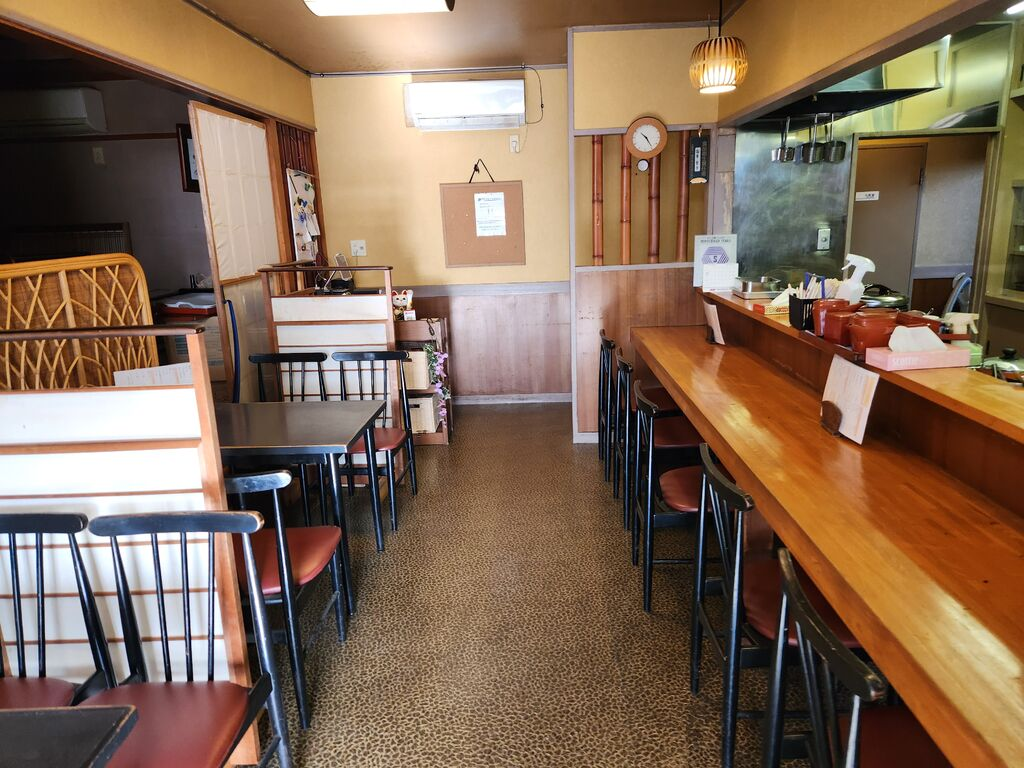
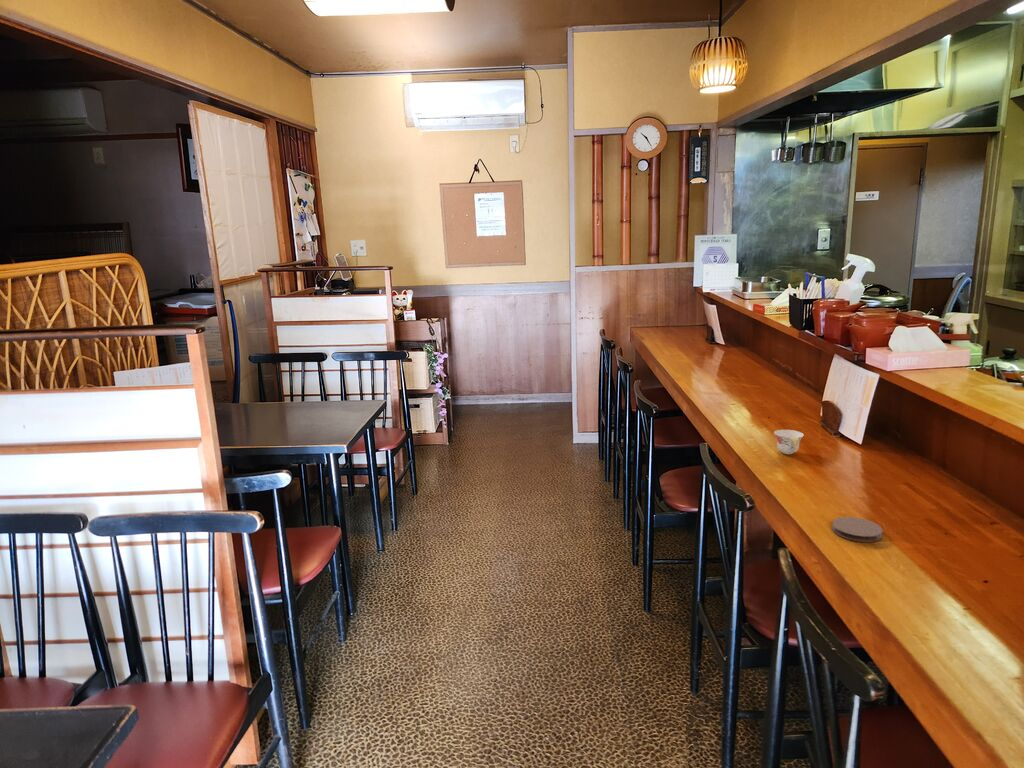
+ teacup (789, 444)
+ coaster (856, 529)
